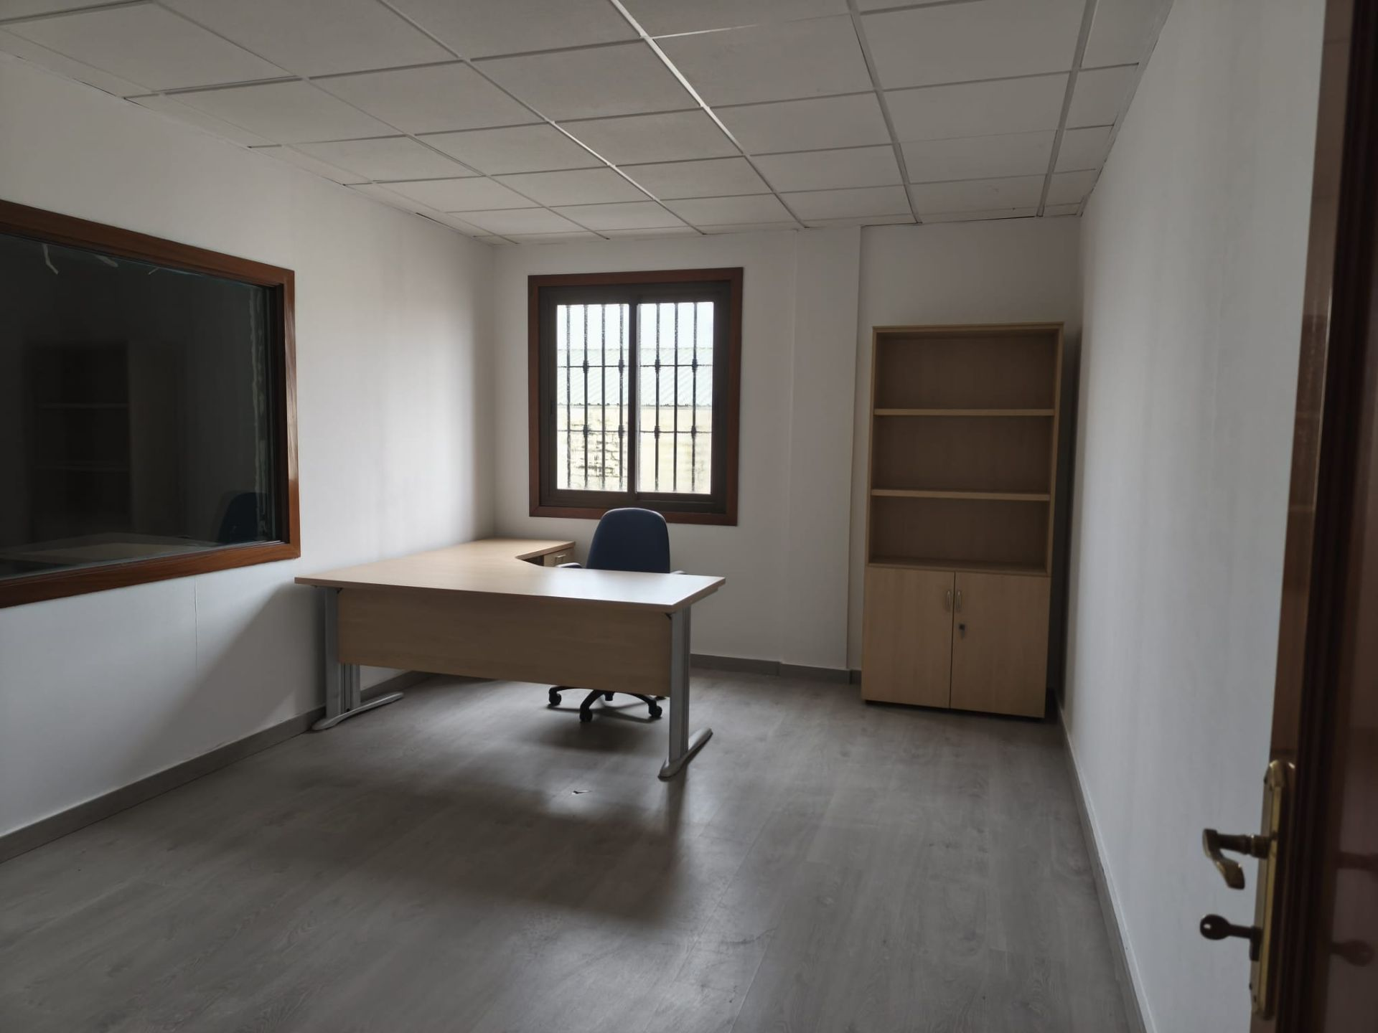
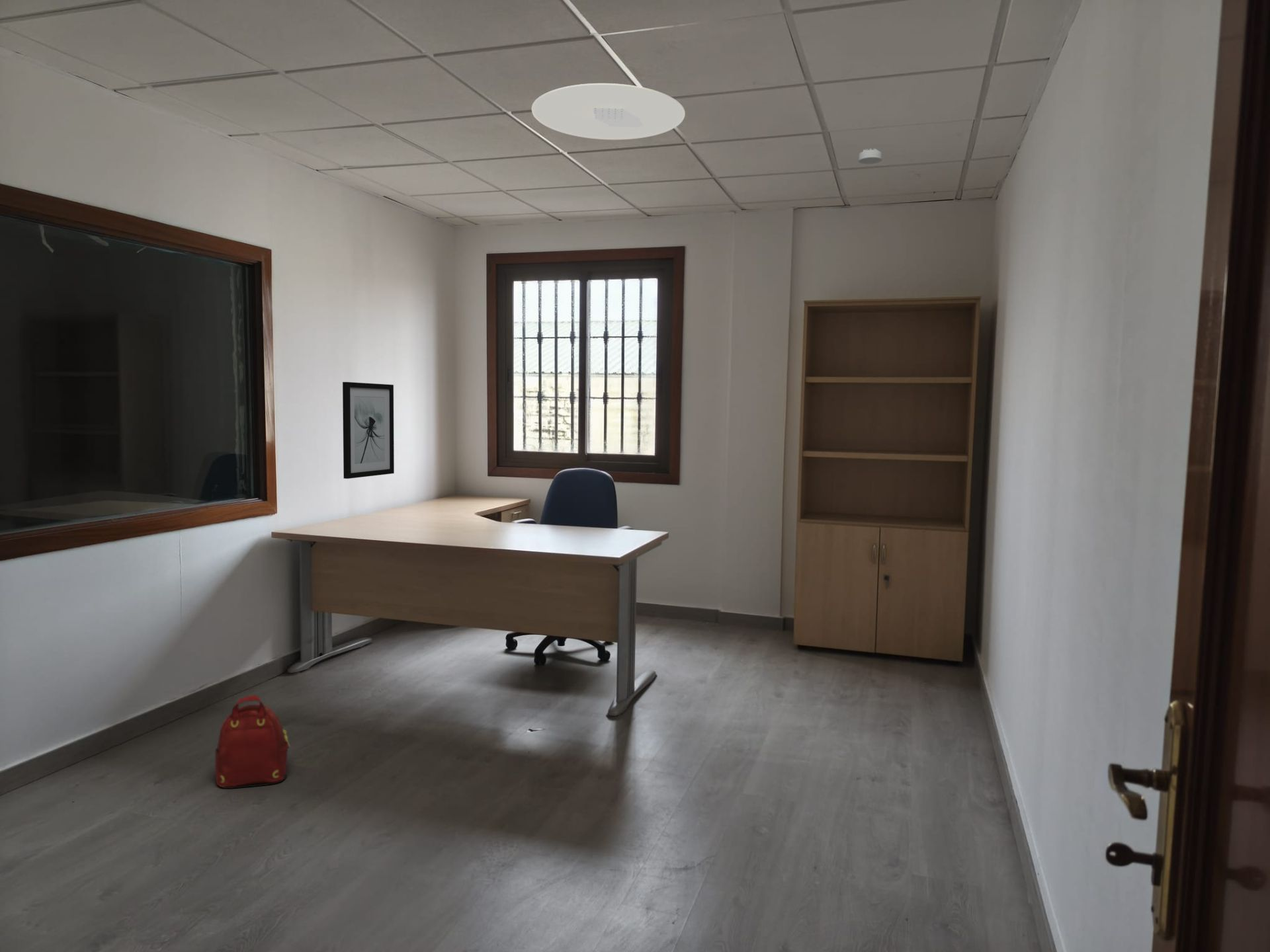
+ smoke detector (870, 155)
+ ceiling light (609, 106)
+ wall art (369, 430)
+ backpack (253, 734)
